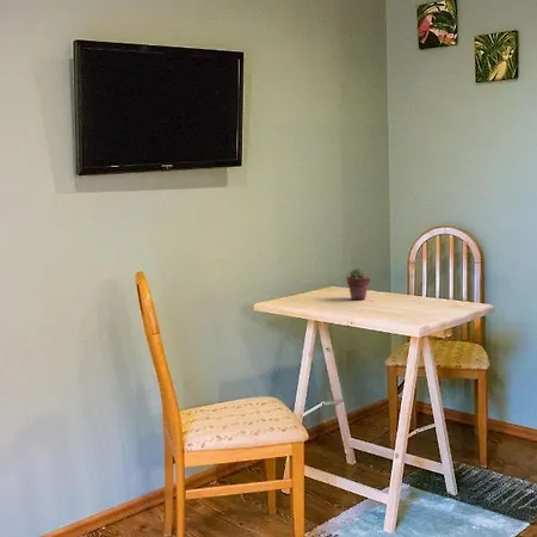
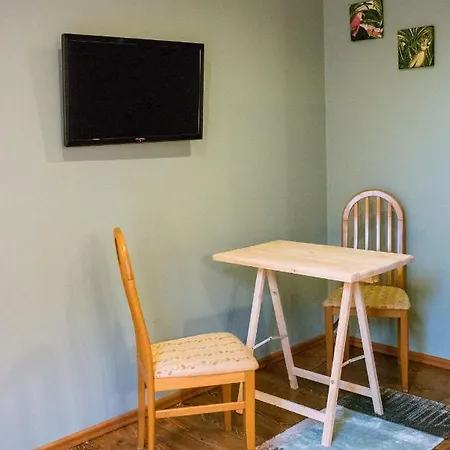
- potted succulent (358, 283)
